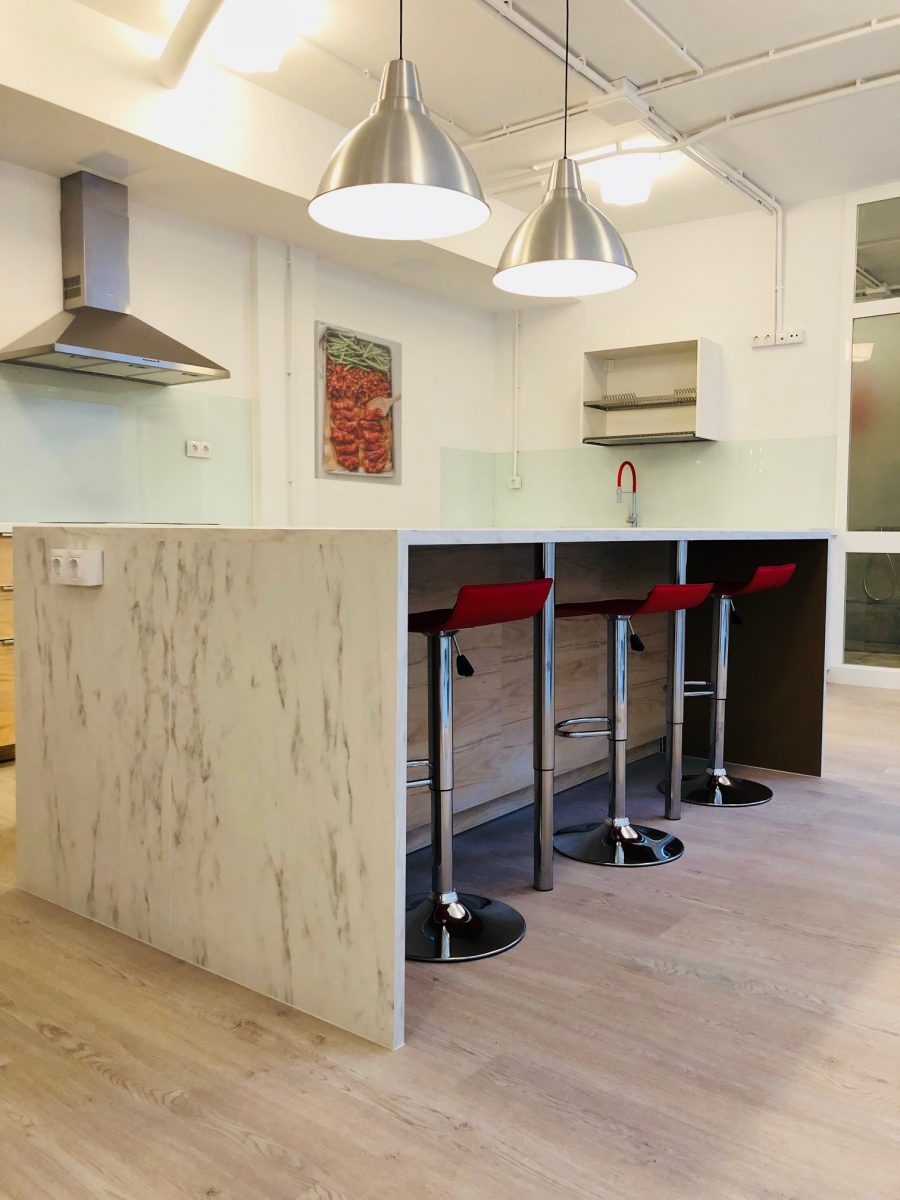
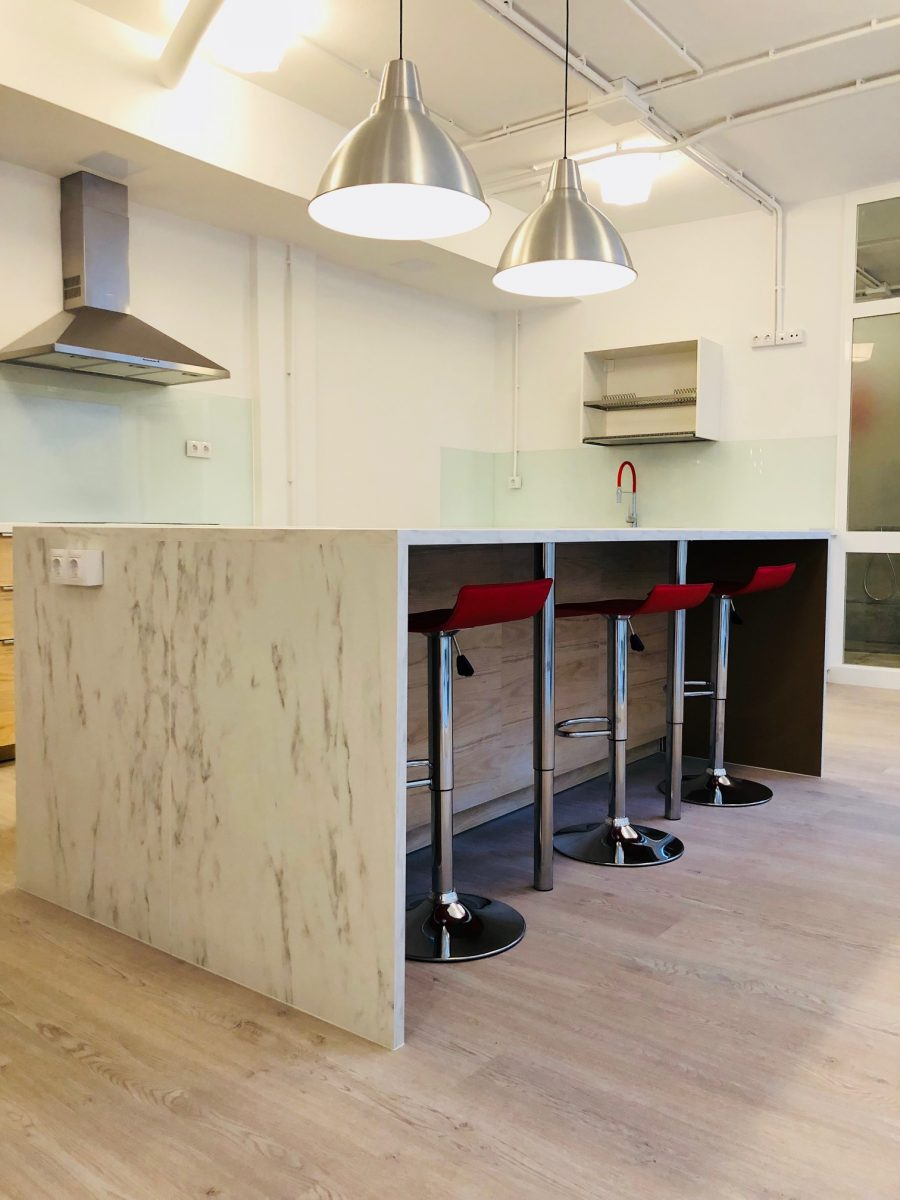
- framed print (360, 407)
